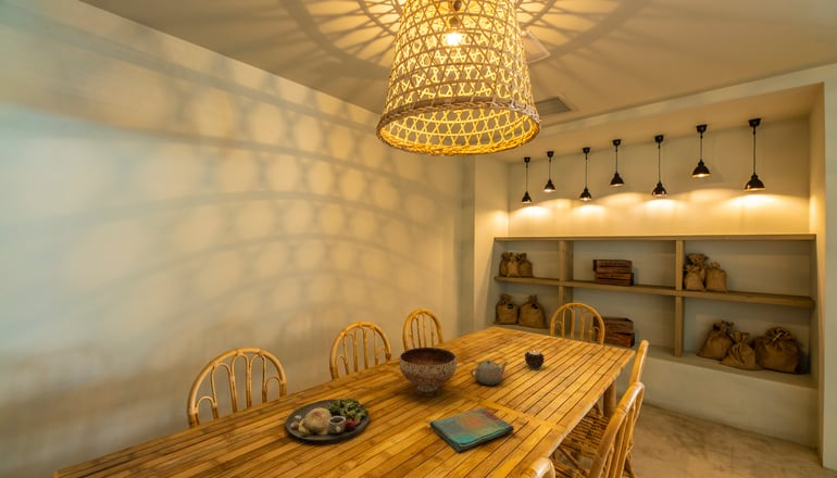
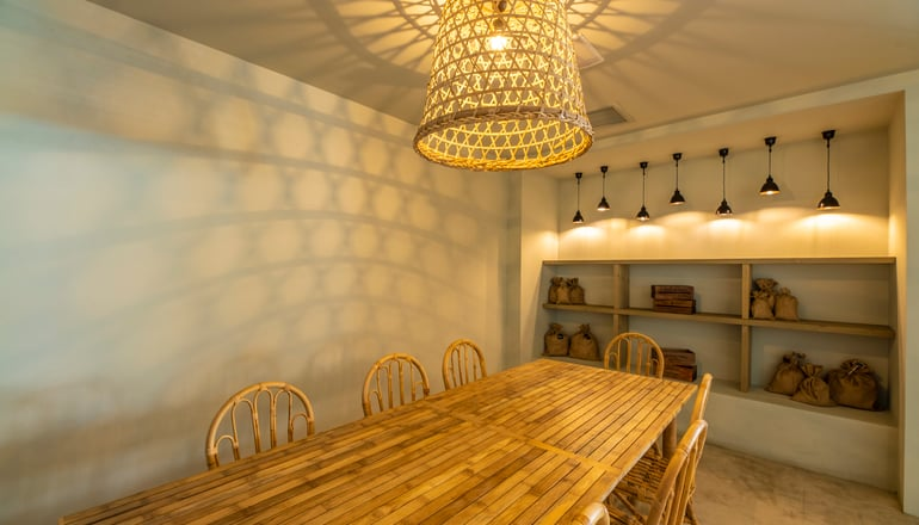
- candle (534, 358)
- bowl (427, 373)
- dinner plate (328, 413)
- dish towel (471, 426)
- teapot (489, 370)
